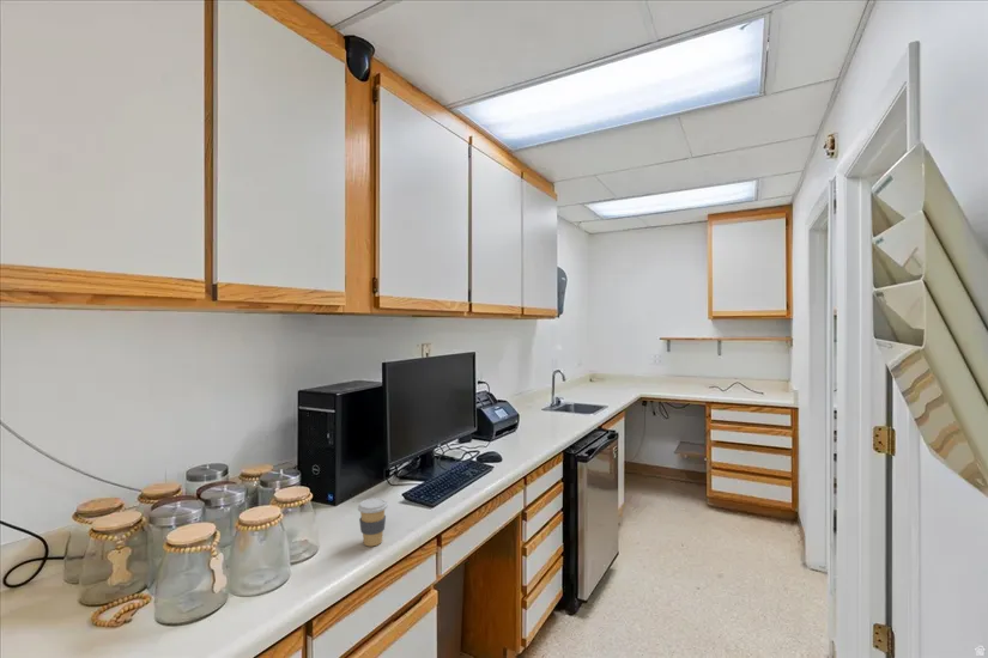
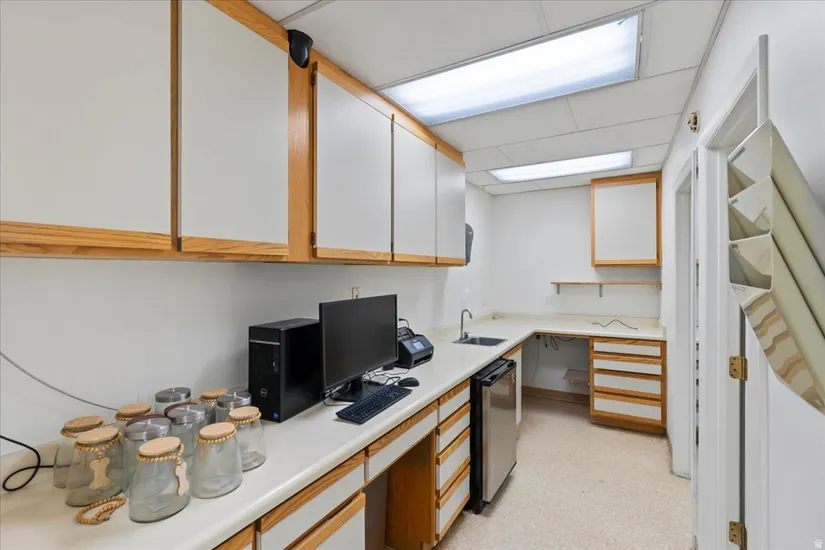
- coffee cup (372, 522)
